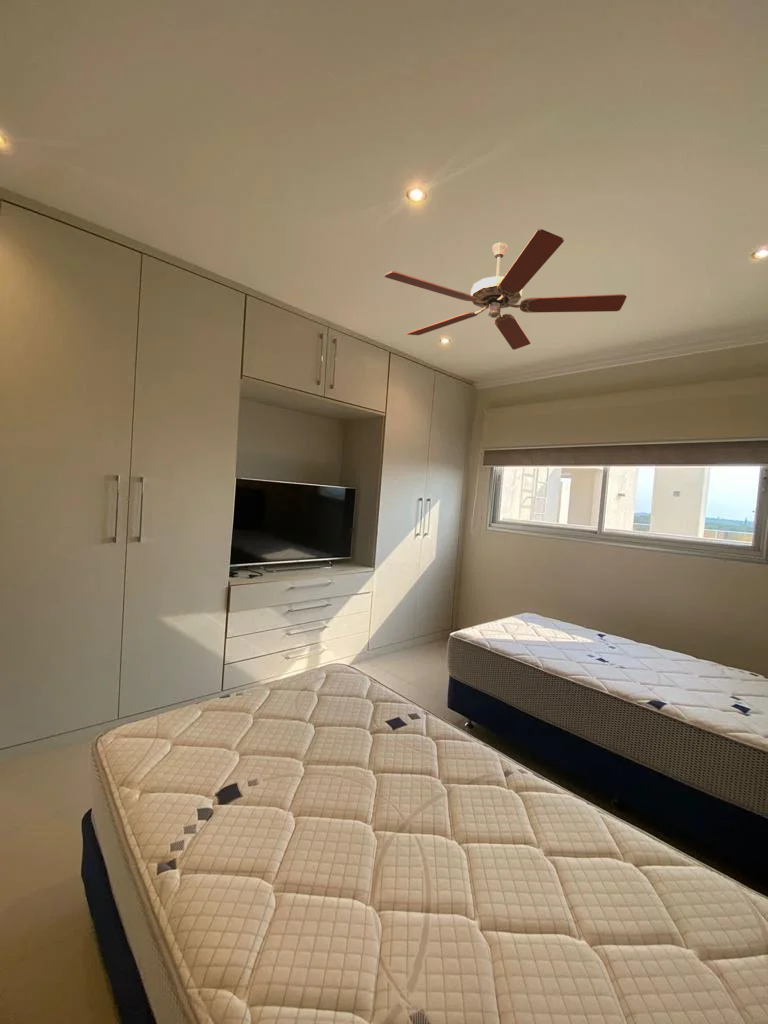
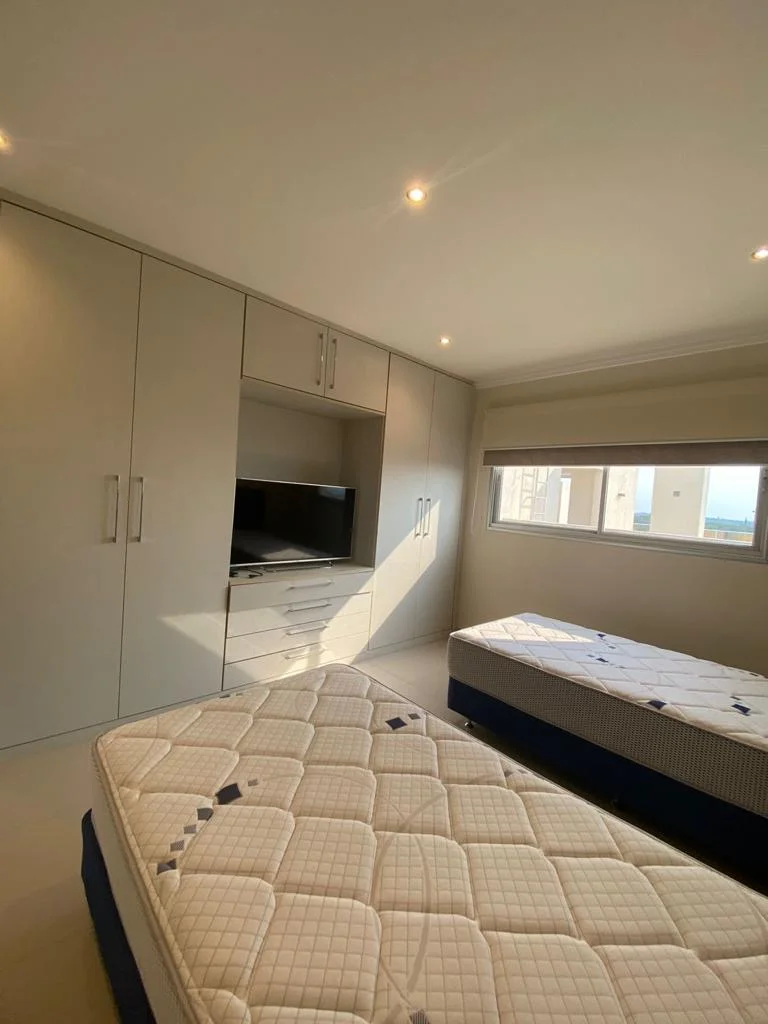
- ceiling fan (505, 281)
